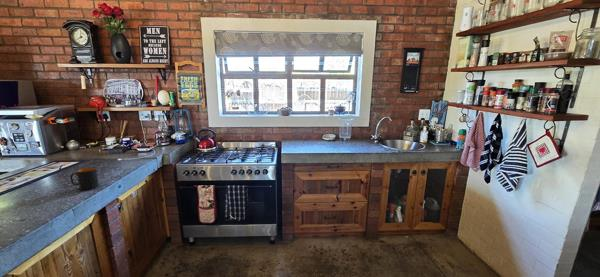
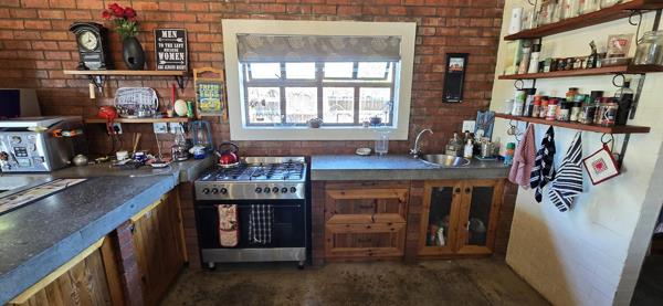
- mug (84, 178)
